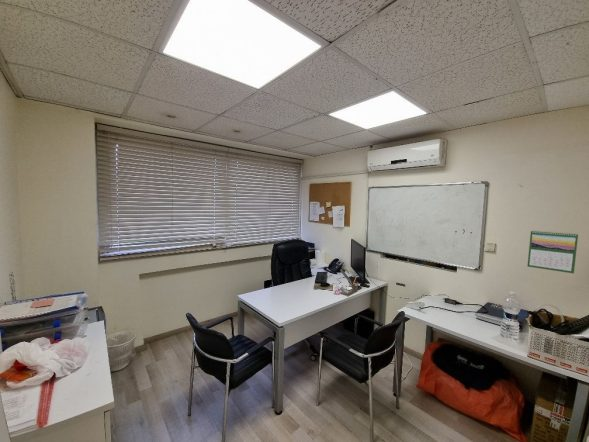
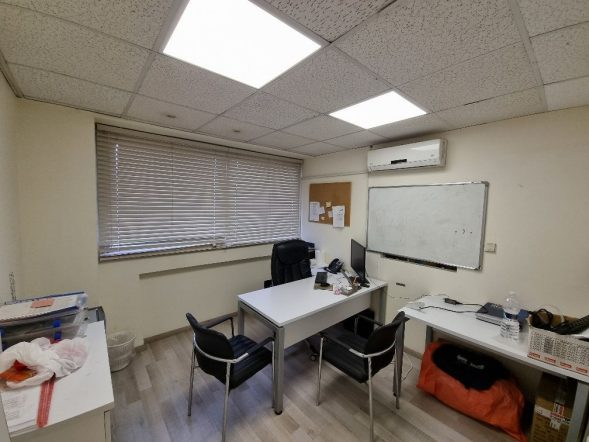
- calendar (551, 250)
